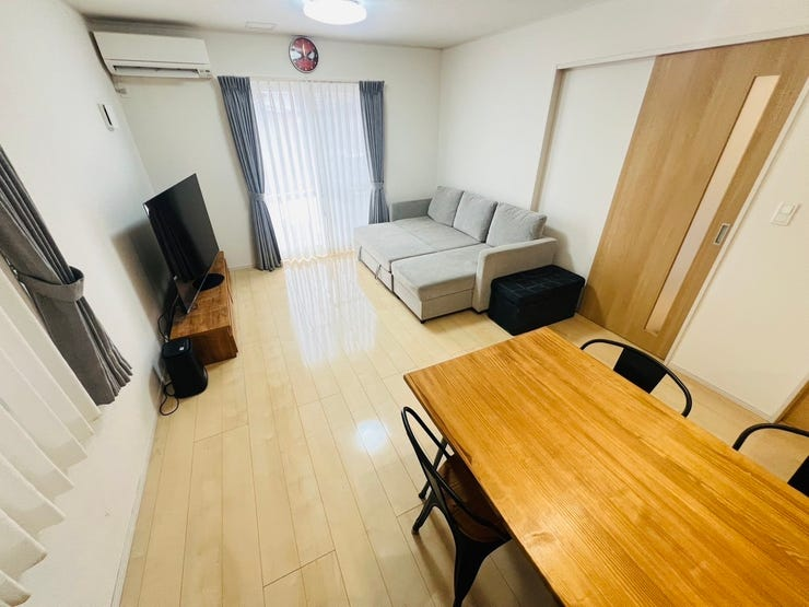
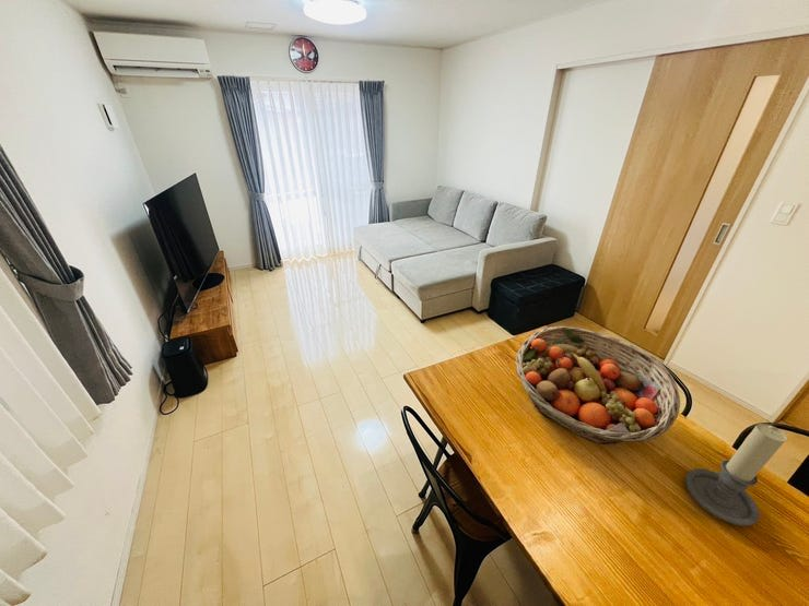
+ candle holder (743, 464)
+ fruit basket (586, 381)
